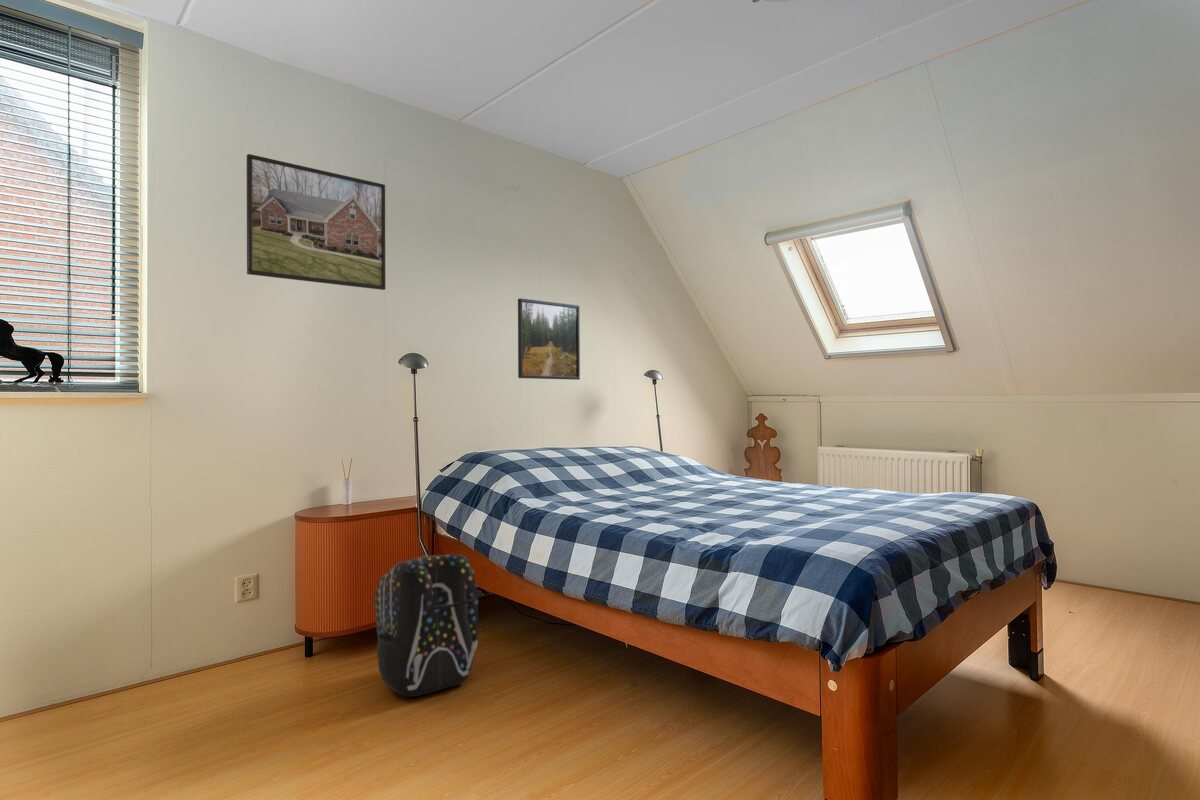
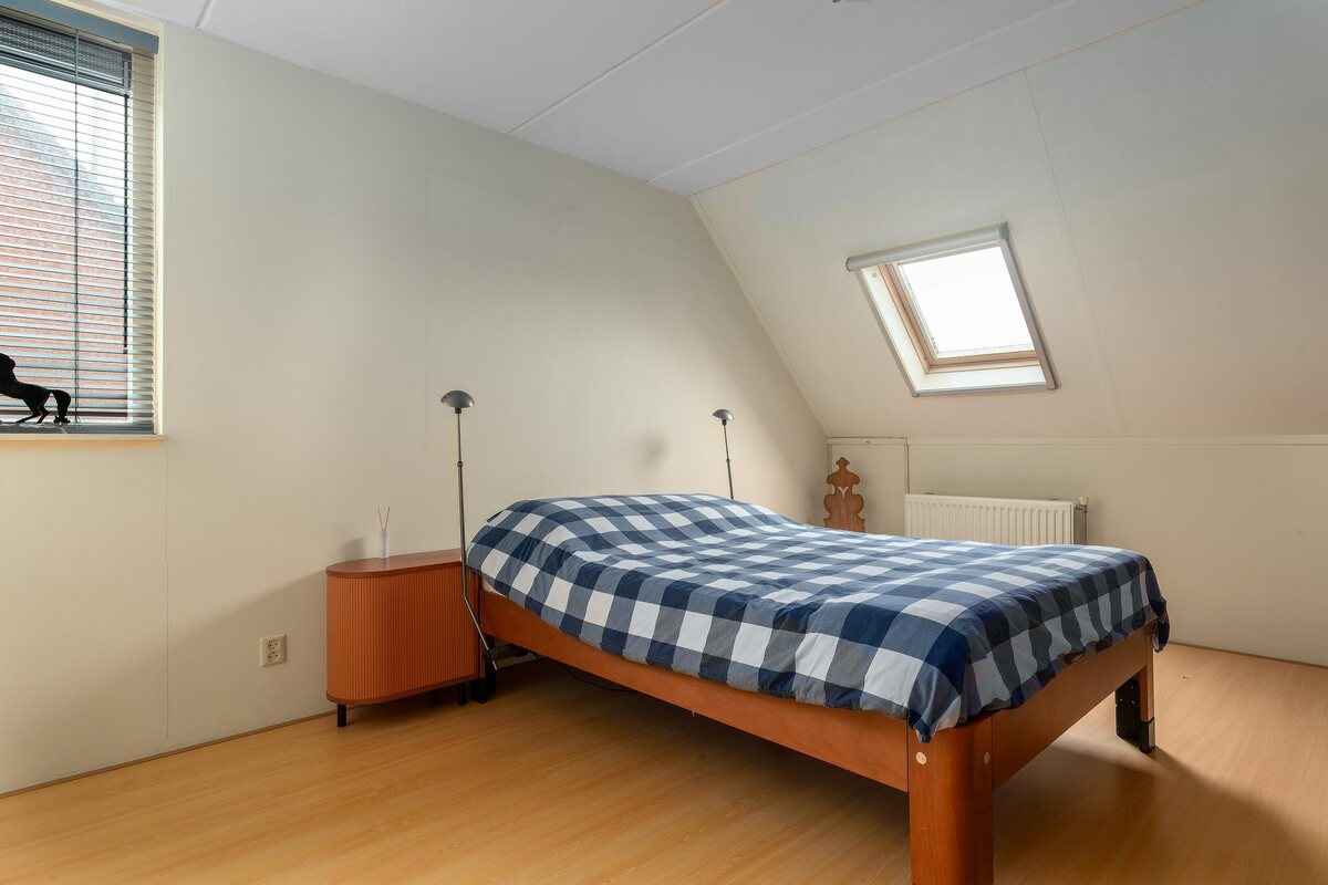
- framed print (320, 226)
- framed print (549, 340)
- backpack (426, 619)
